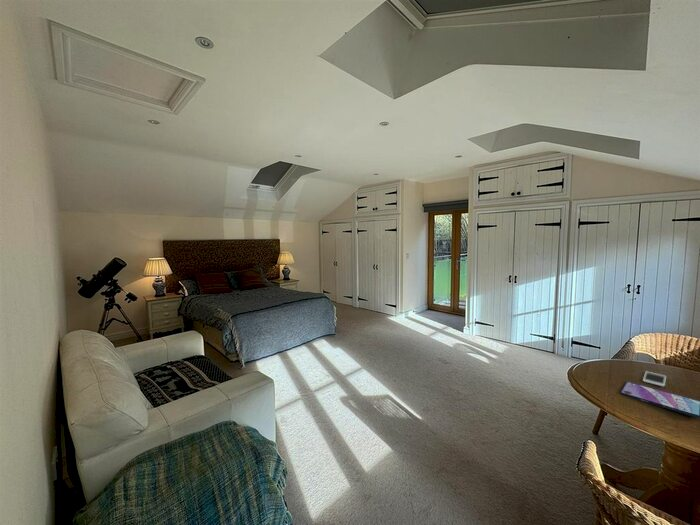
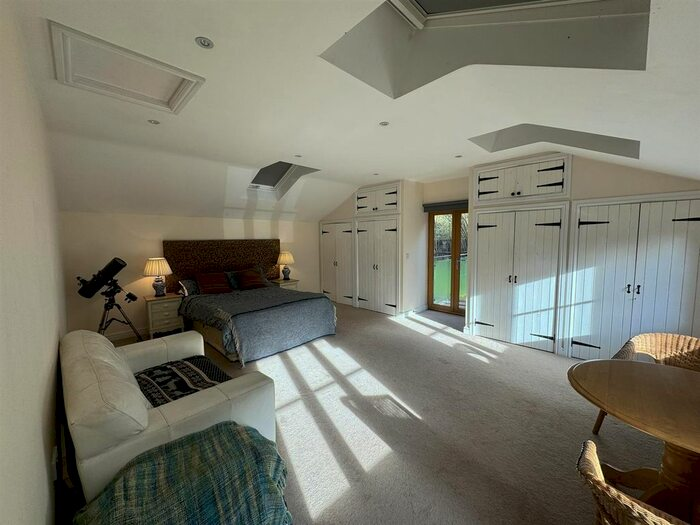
- video game case (659, 397)
- cell phone (654, 378)
